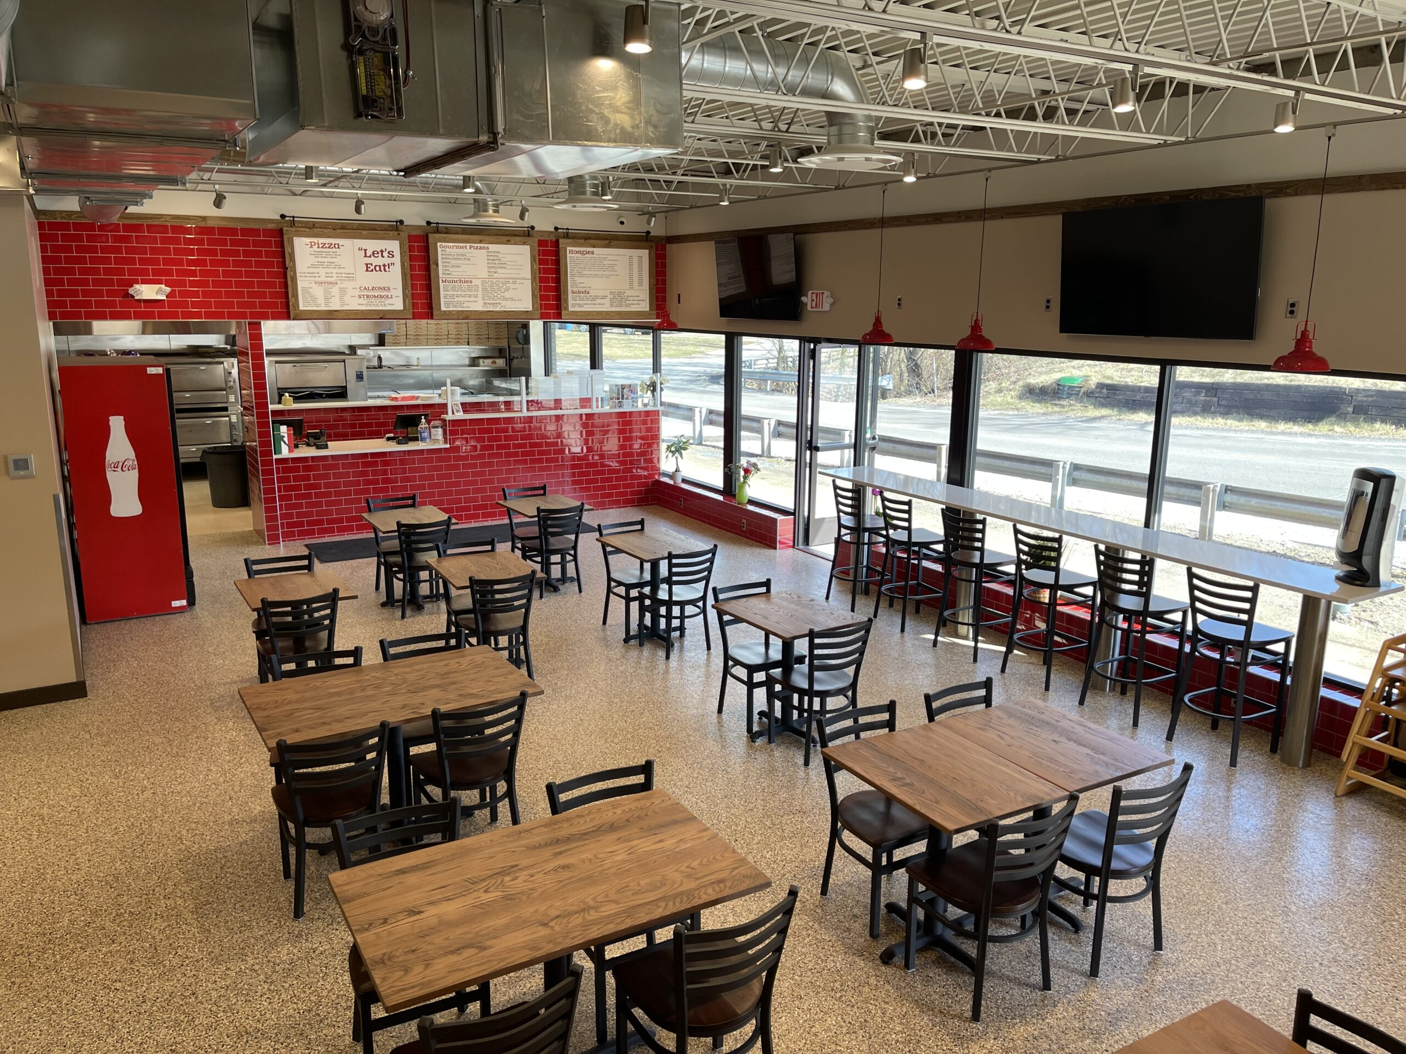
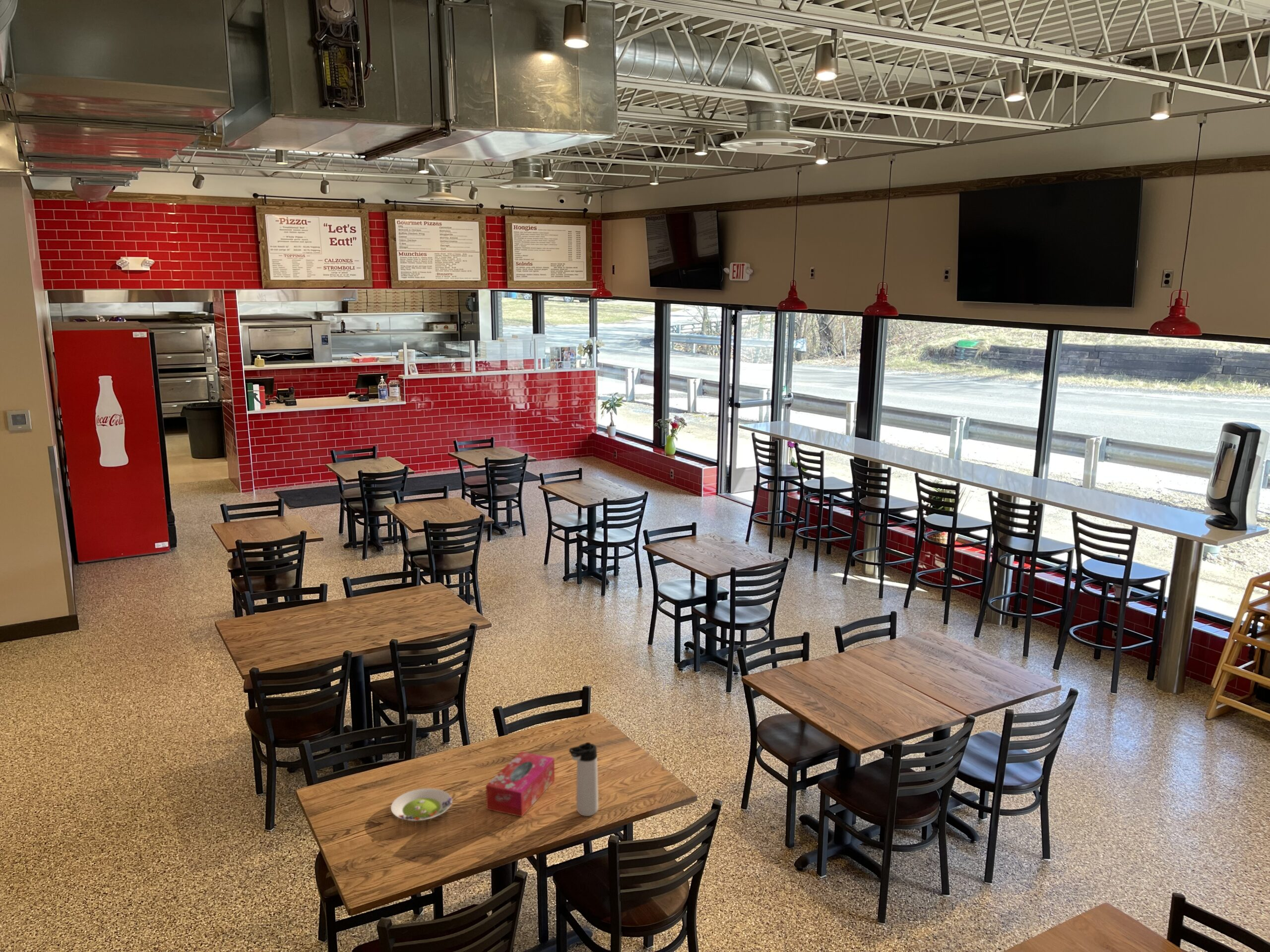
+ salad plate (422, 805)
+ thermos bottle (583, 779)
+ tissue box (521, 782)
